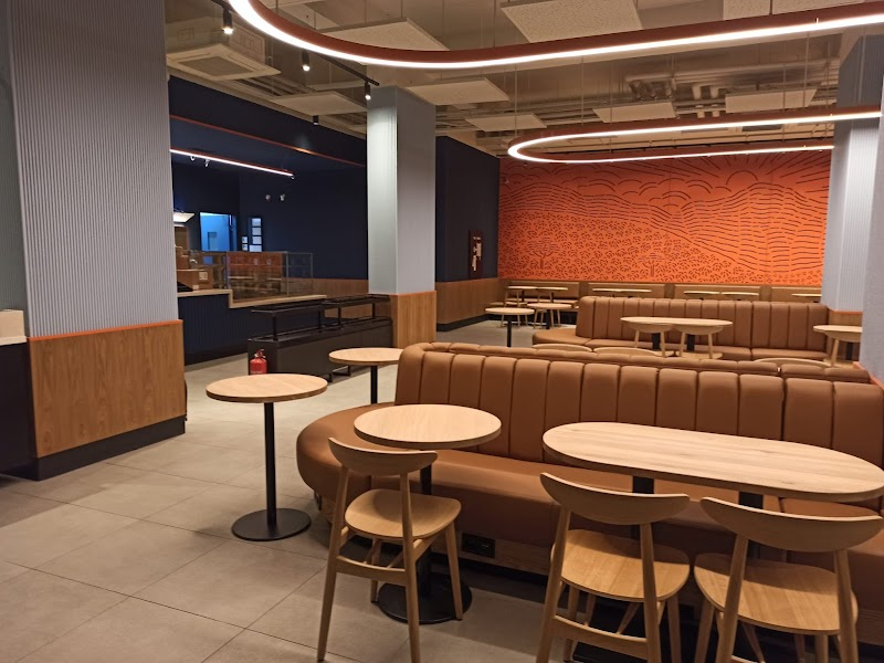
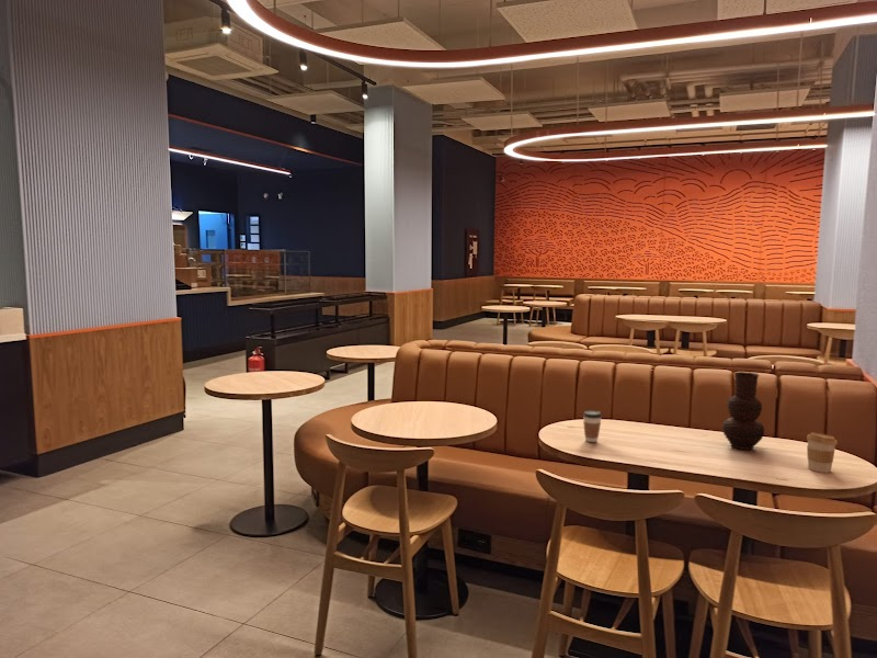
+ coffee cup (820, 451)
+ vase (743, 410)
+ coffee cup (591, 426)
